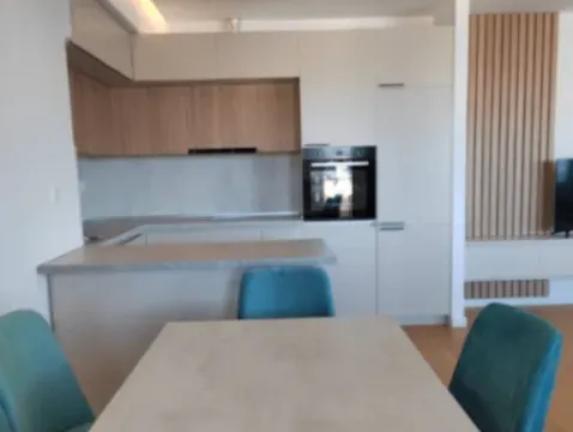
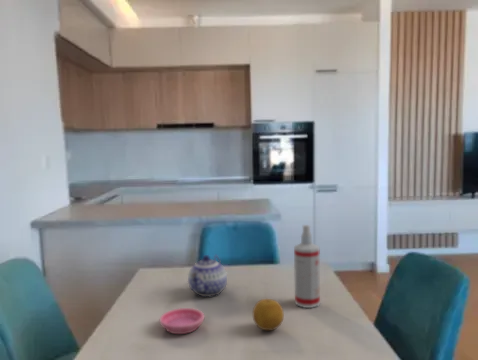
+ saucer (182, 321)
+ teapot (207, 273)
+ spray bottle (306, 264)
+ fruit (268, 314)
